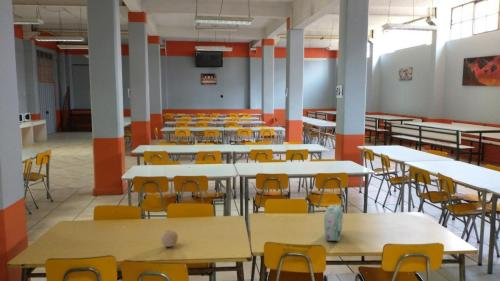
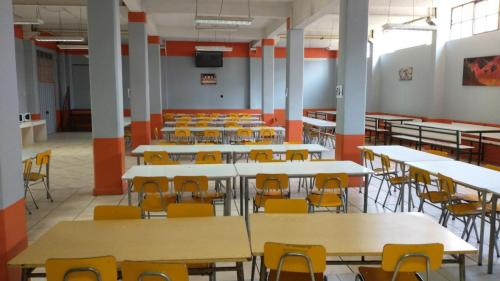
- fruit (169, 238)
- lunch box (333, 221)
